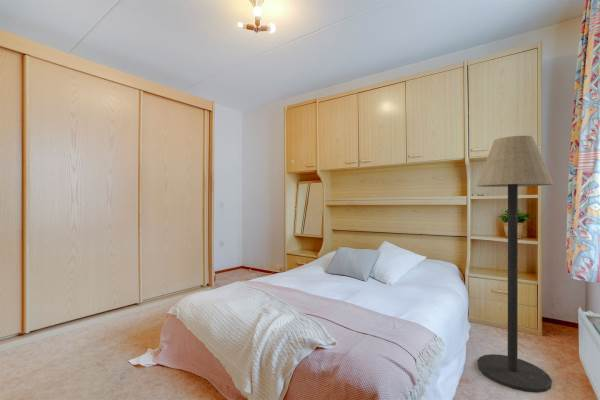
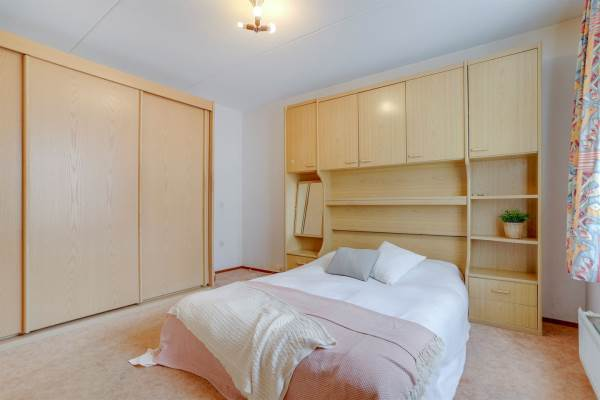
- floor lamp (512, 256)
